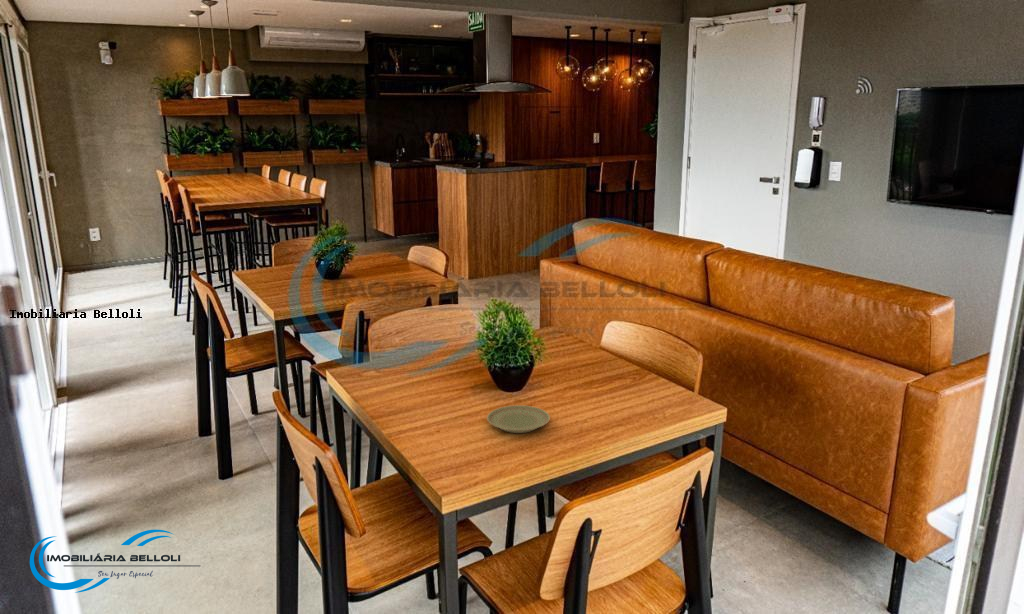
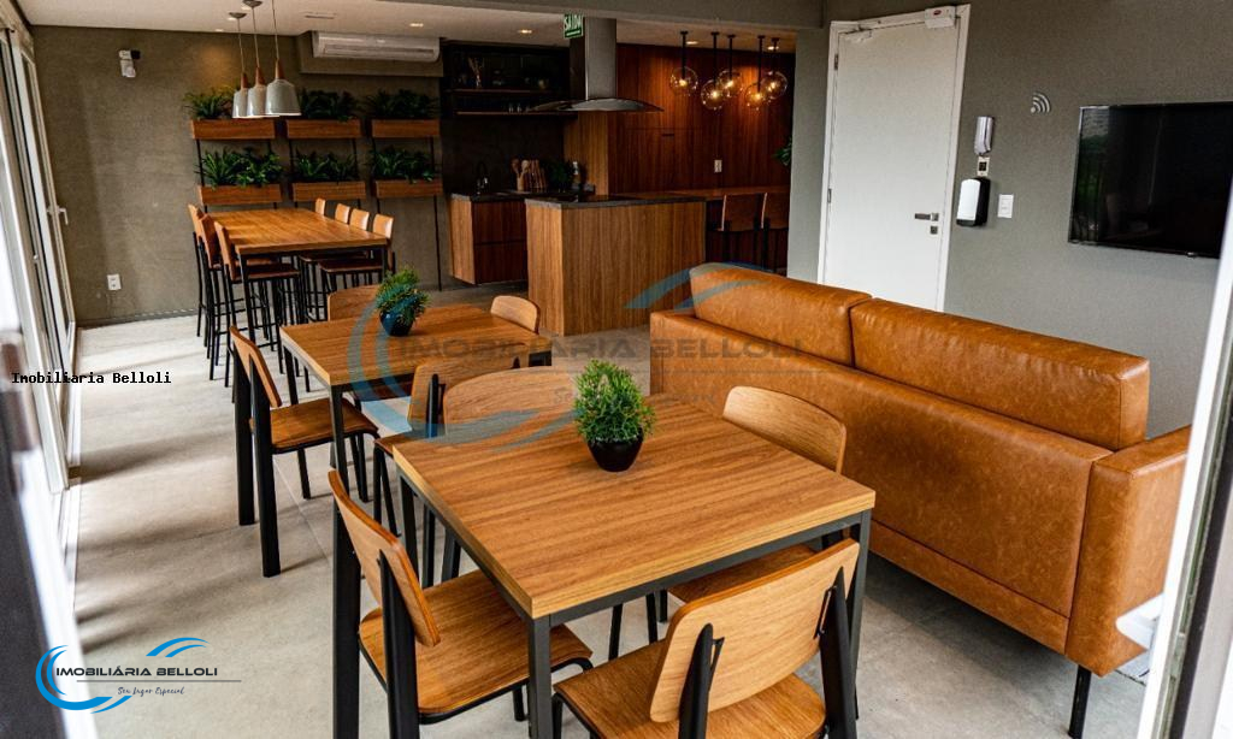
- plate (518, 420)
